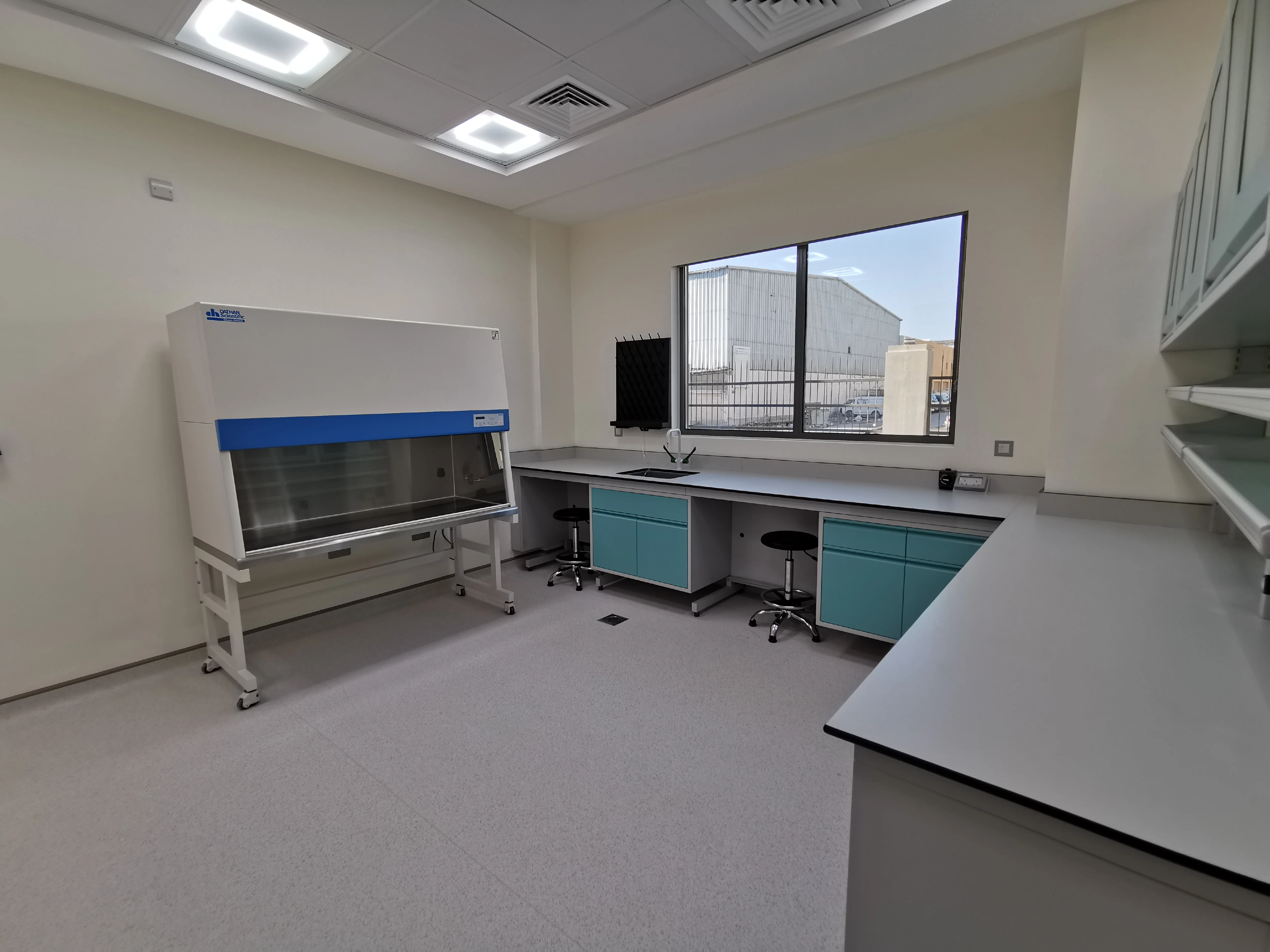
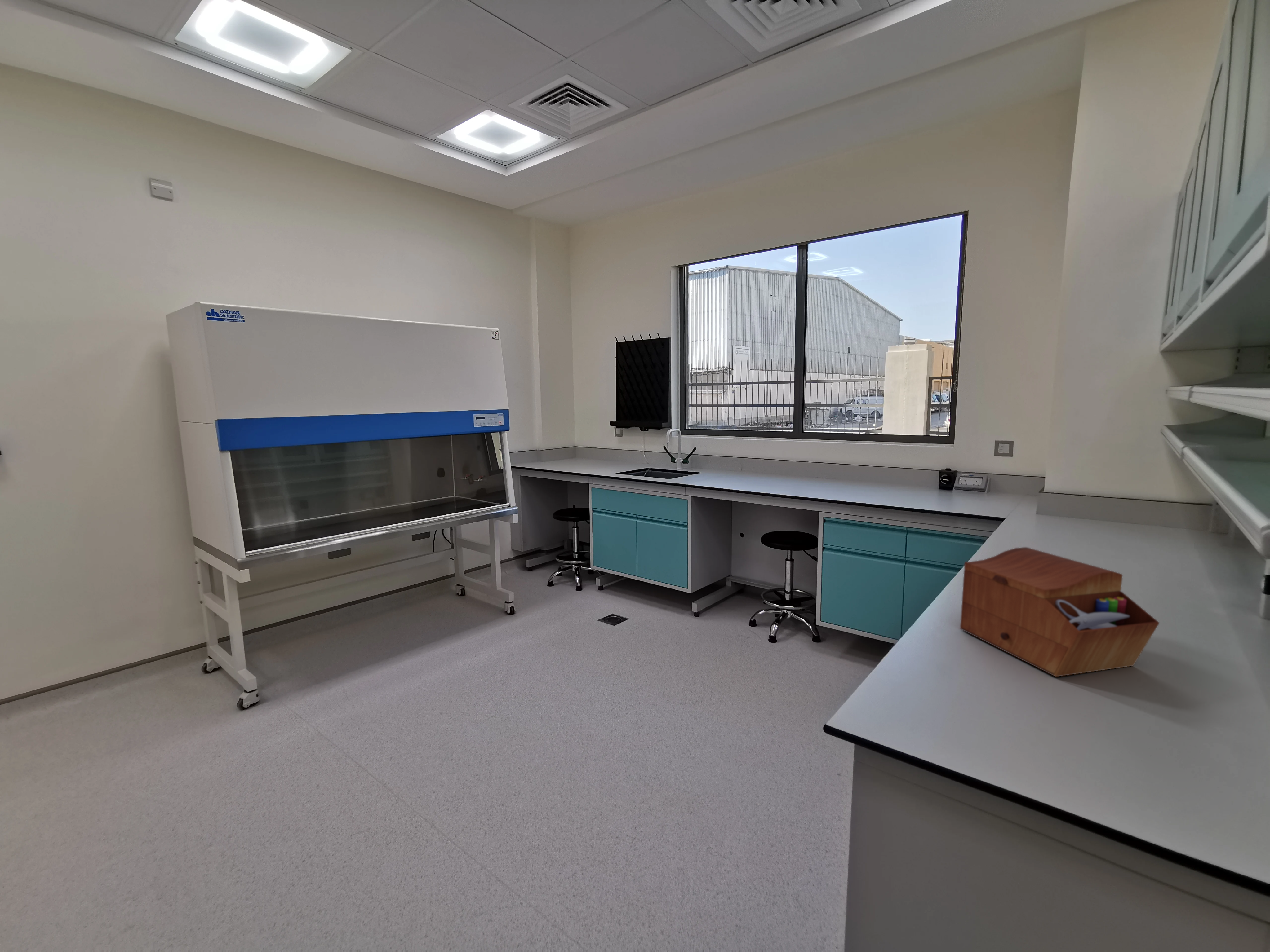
+ sewing box (1049, 608)
